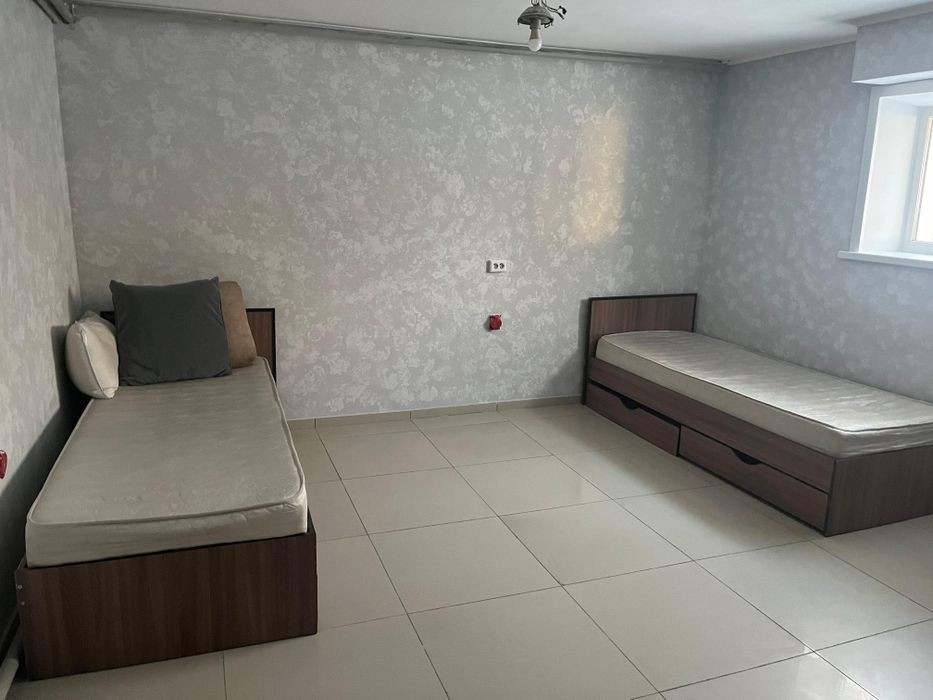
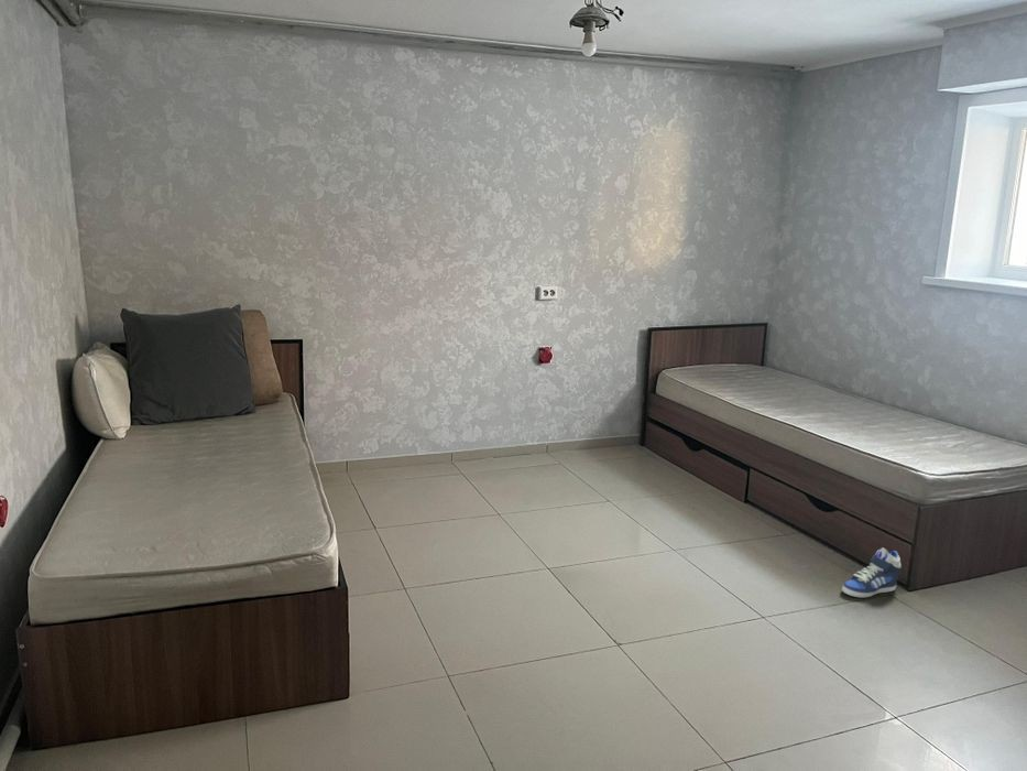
+ sneaker (871, 568)
